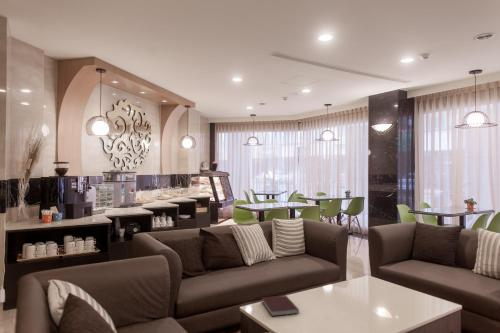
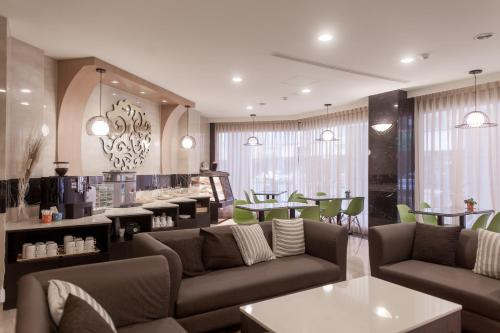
- notebook (279, 305)
